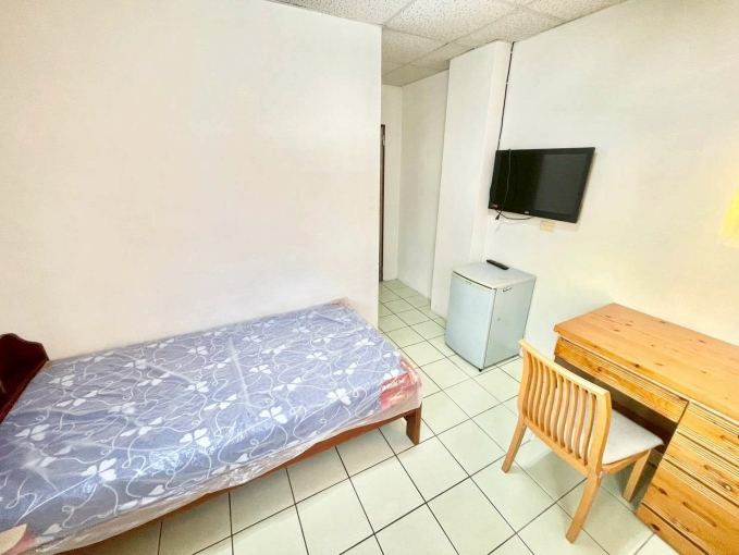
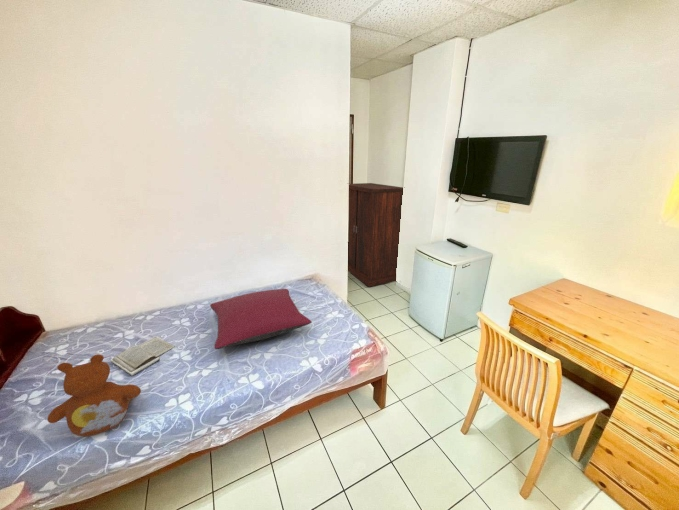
+ teddy bear (97, 385)
+ pillow (258, 313)
+ book (144, 352)
+ cabinet (369, 231)
